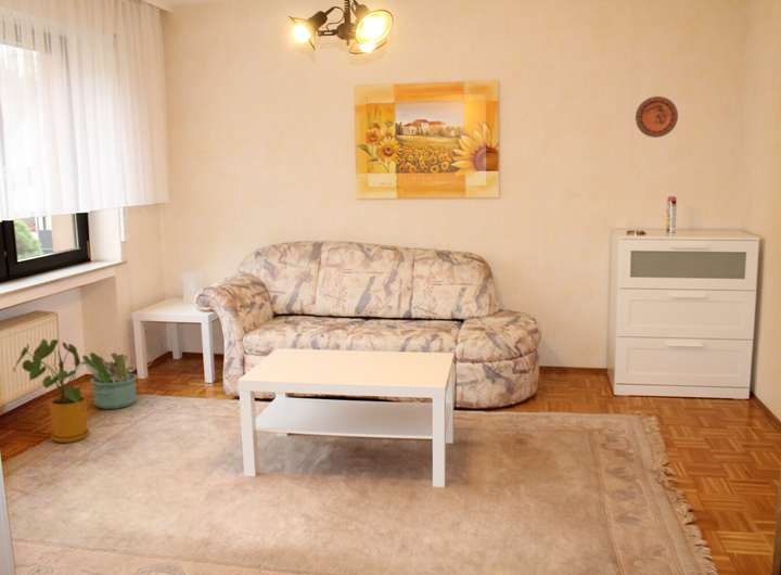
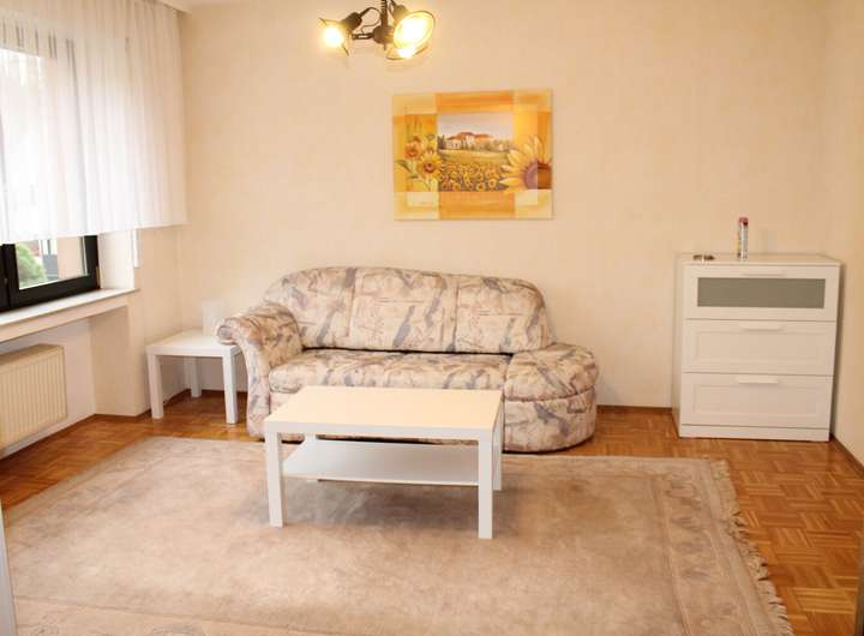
- house plant (62, 391)
- decorative plate (656, 116)
- decorative plant (116, 379)
